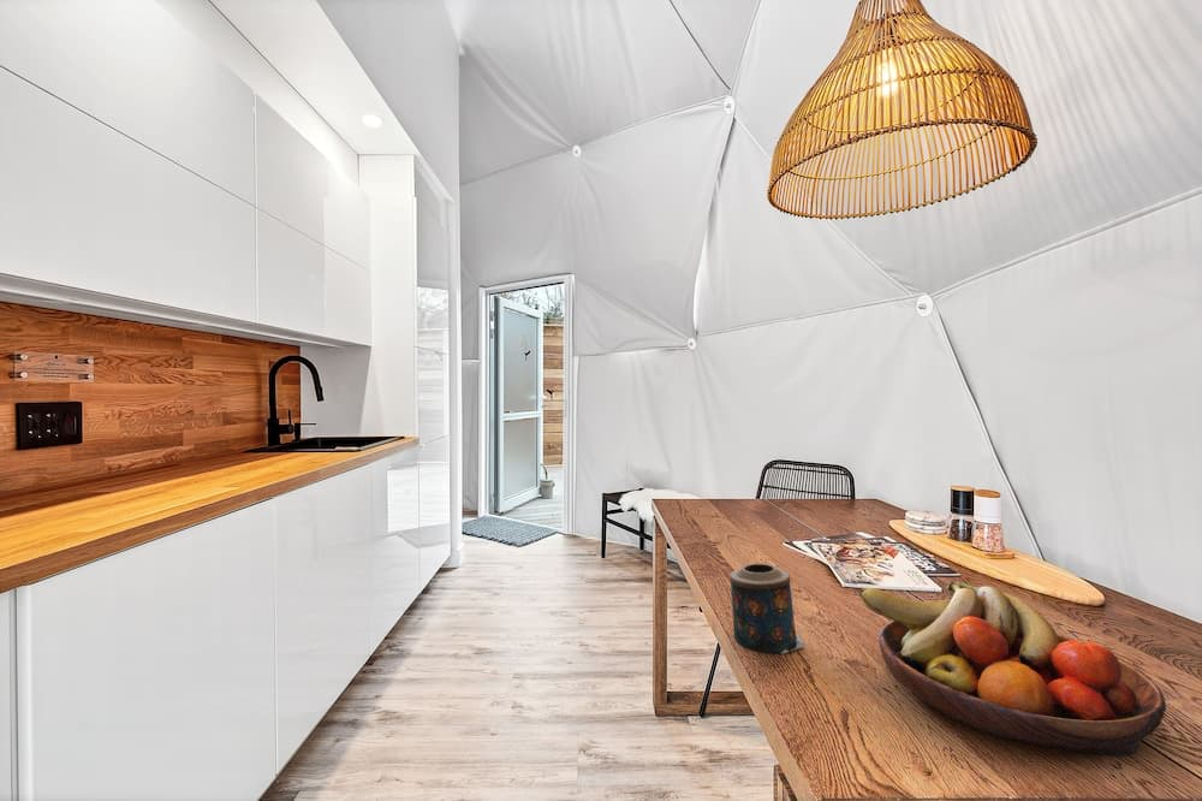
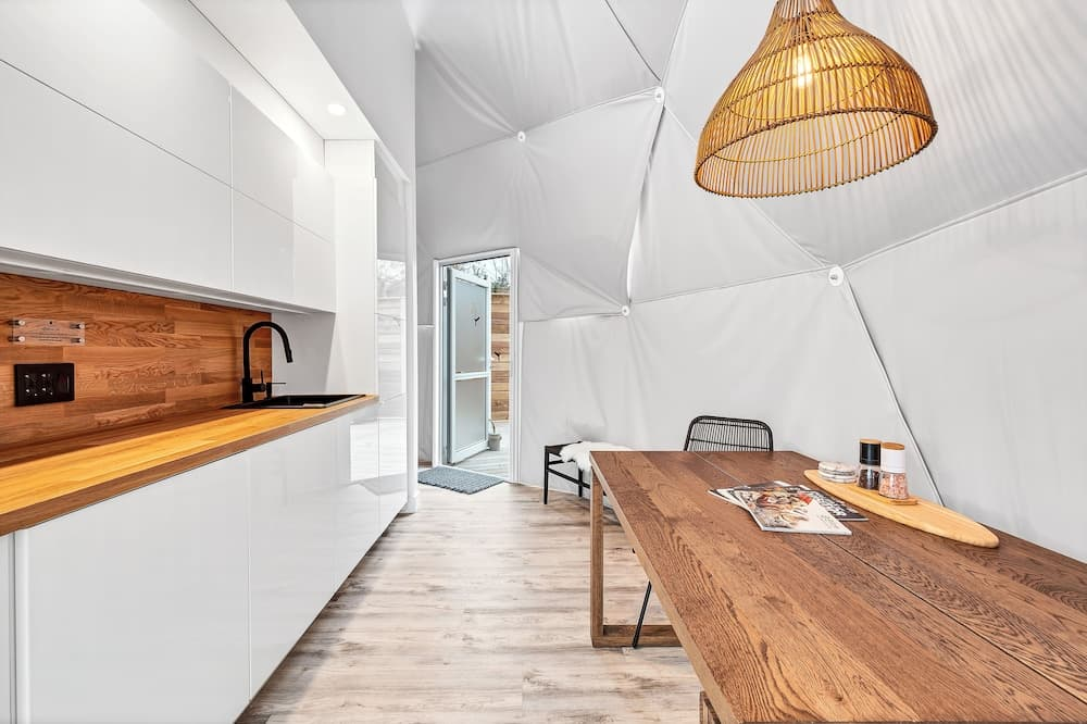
- fruit bowl (1002, 647)
- candle (767, 601)
